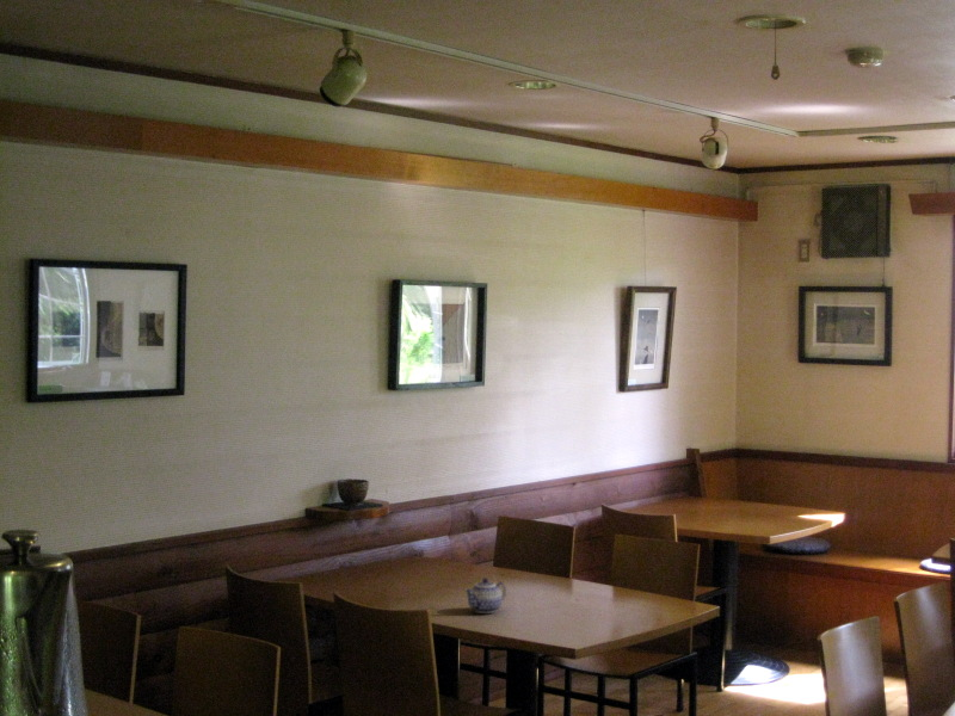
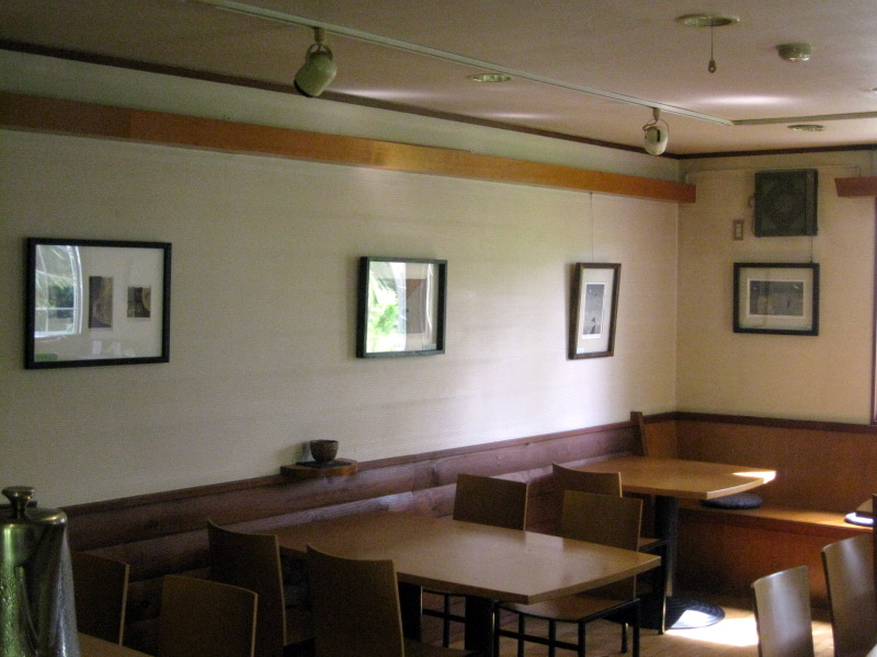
- teapot (485, 594)
